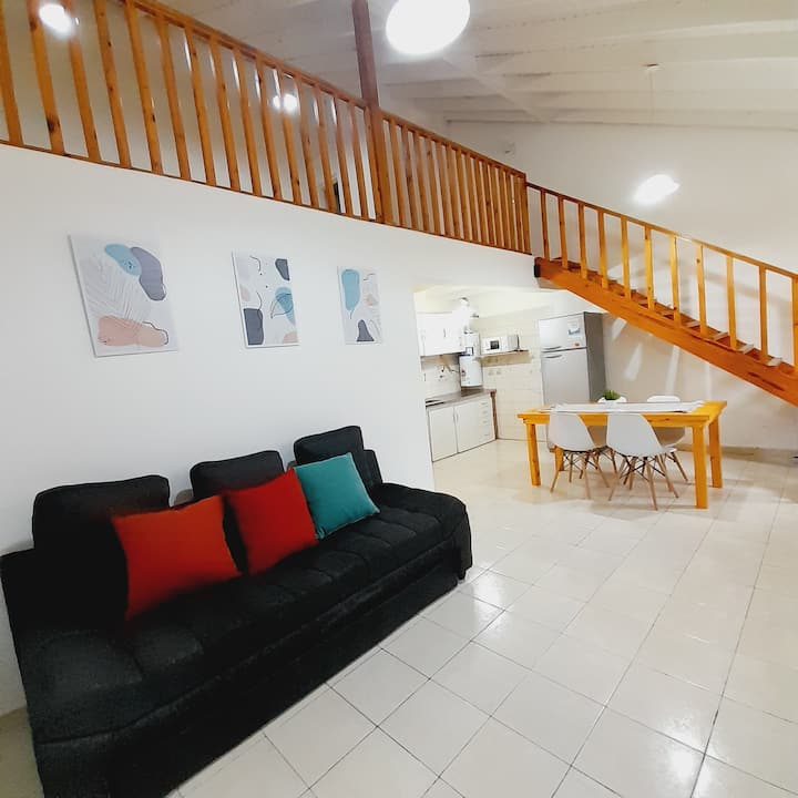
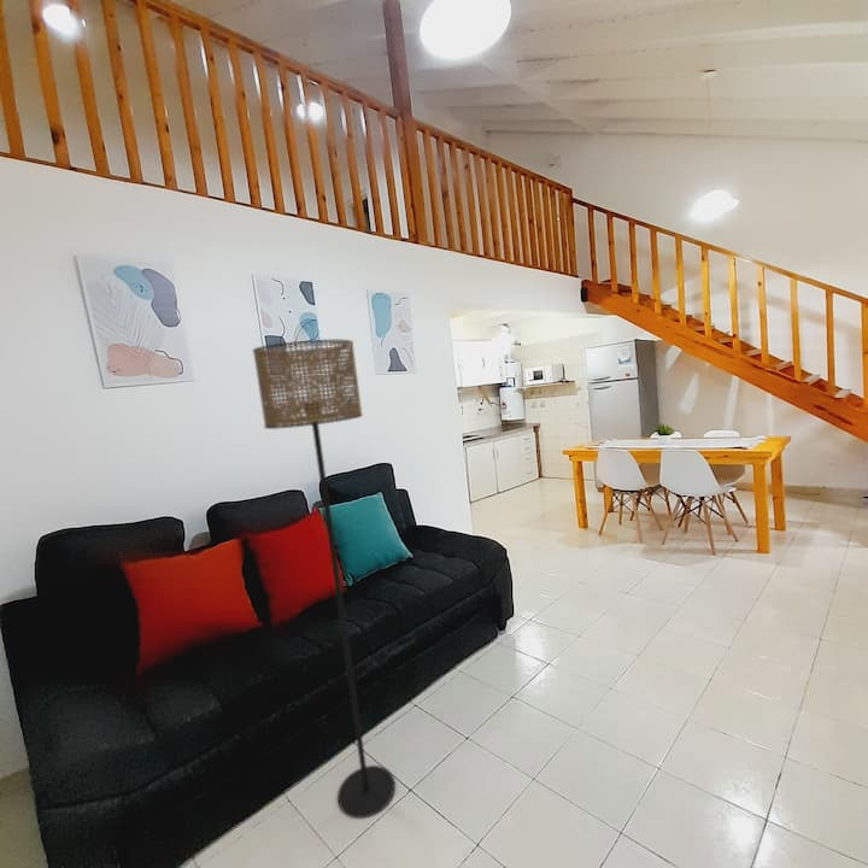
+ floor lamp (336, 581)
